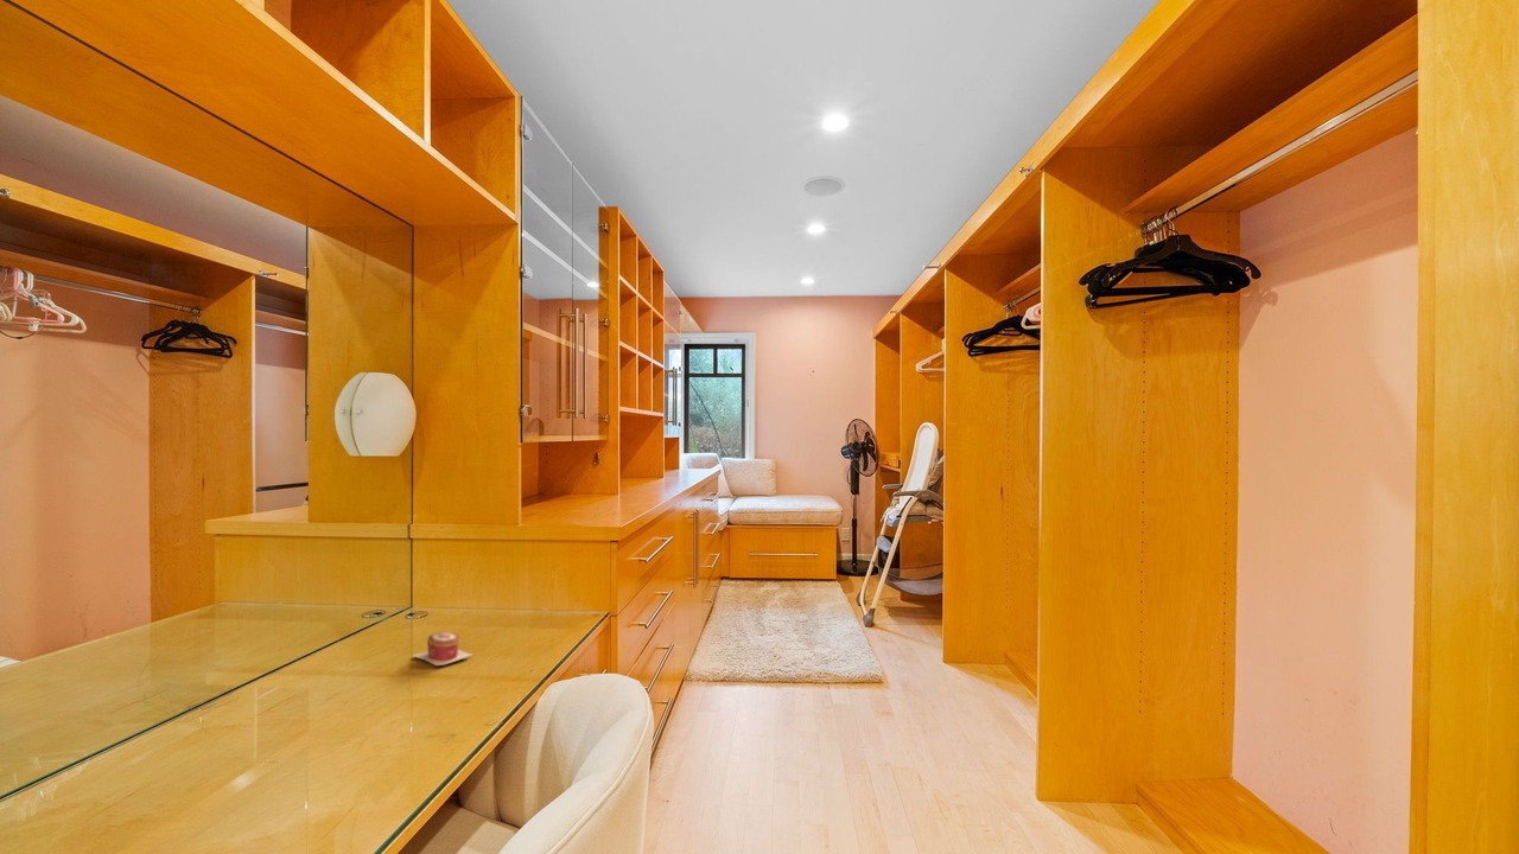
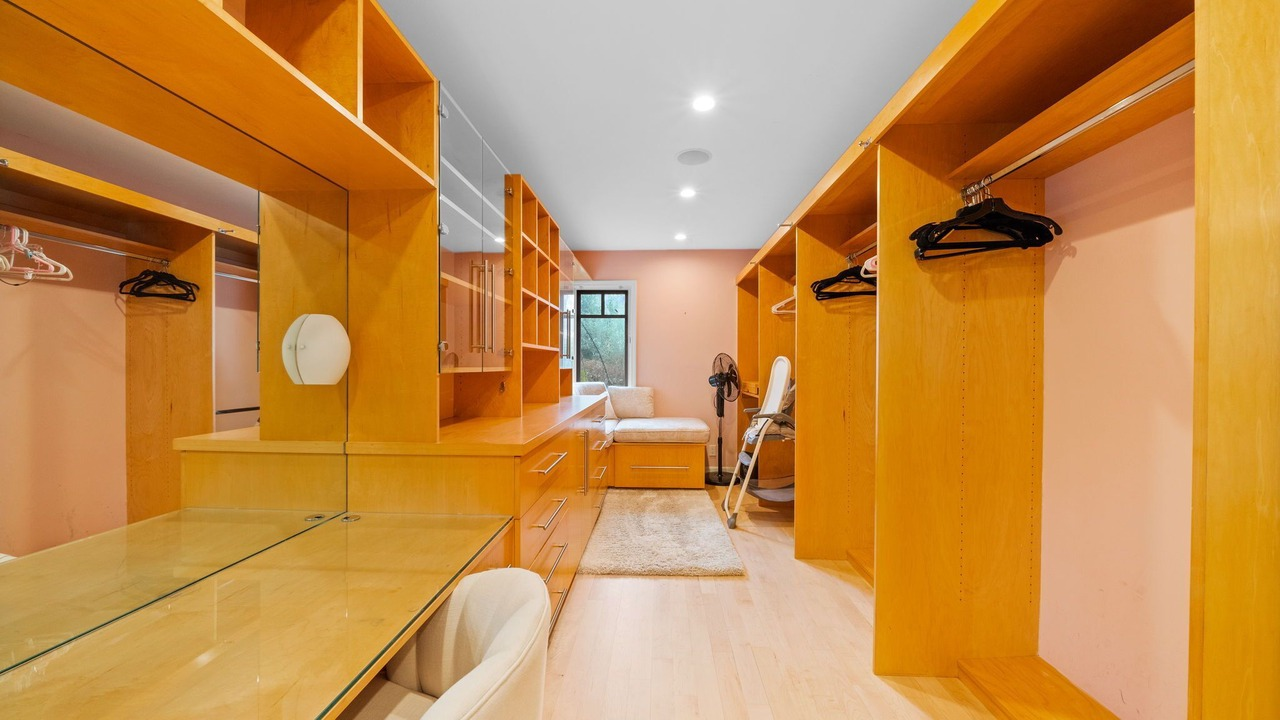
- jewelry box (443, 645)
